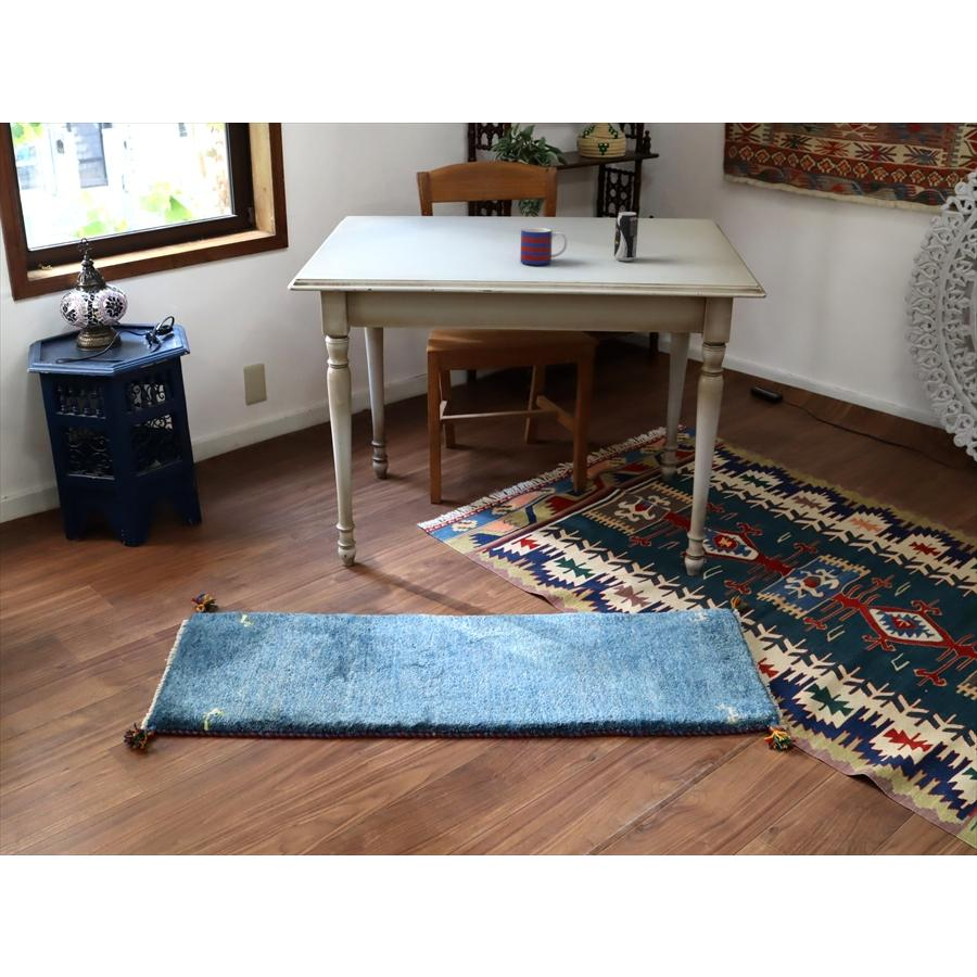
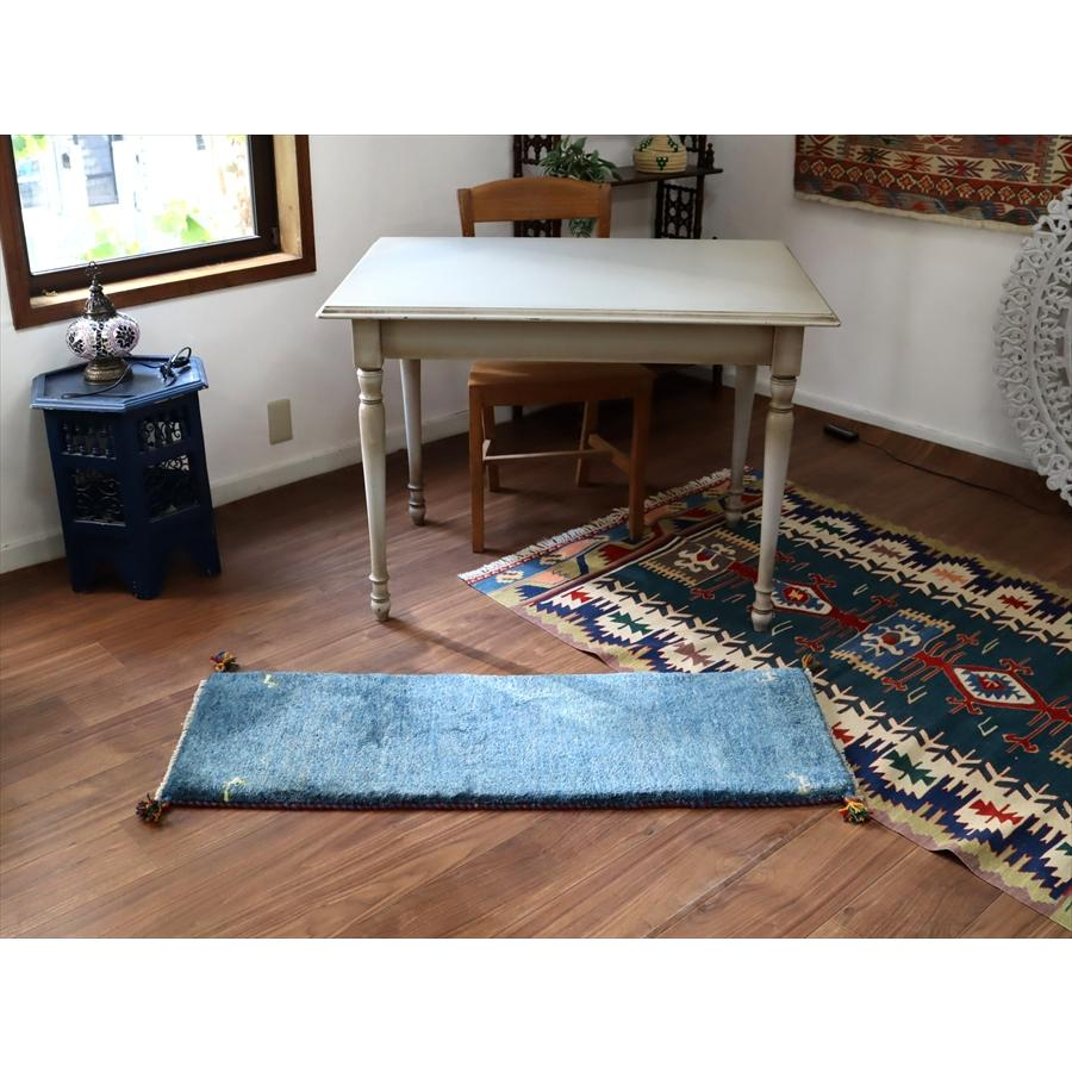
- mug (543, 245)
- beverage can (625, 236)
